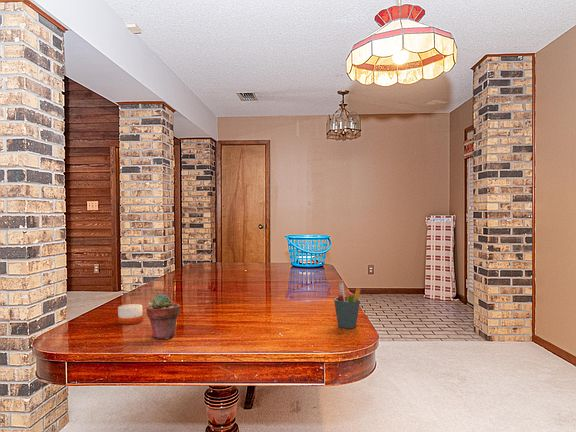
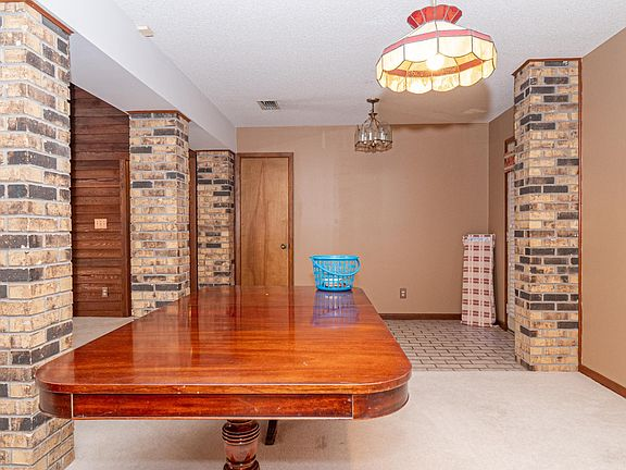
- candle (130, 305)
- potted succulent (163, 314)
- pen holder (347, 305)
